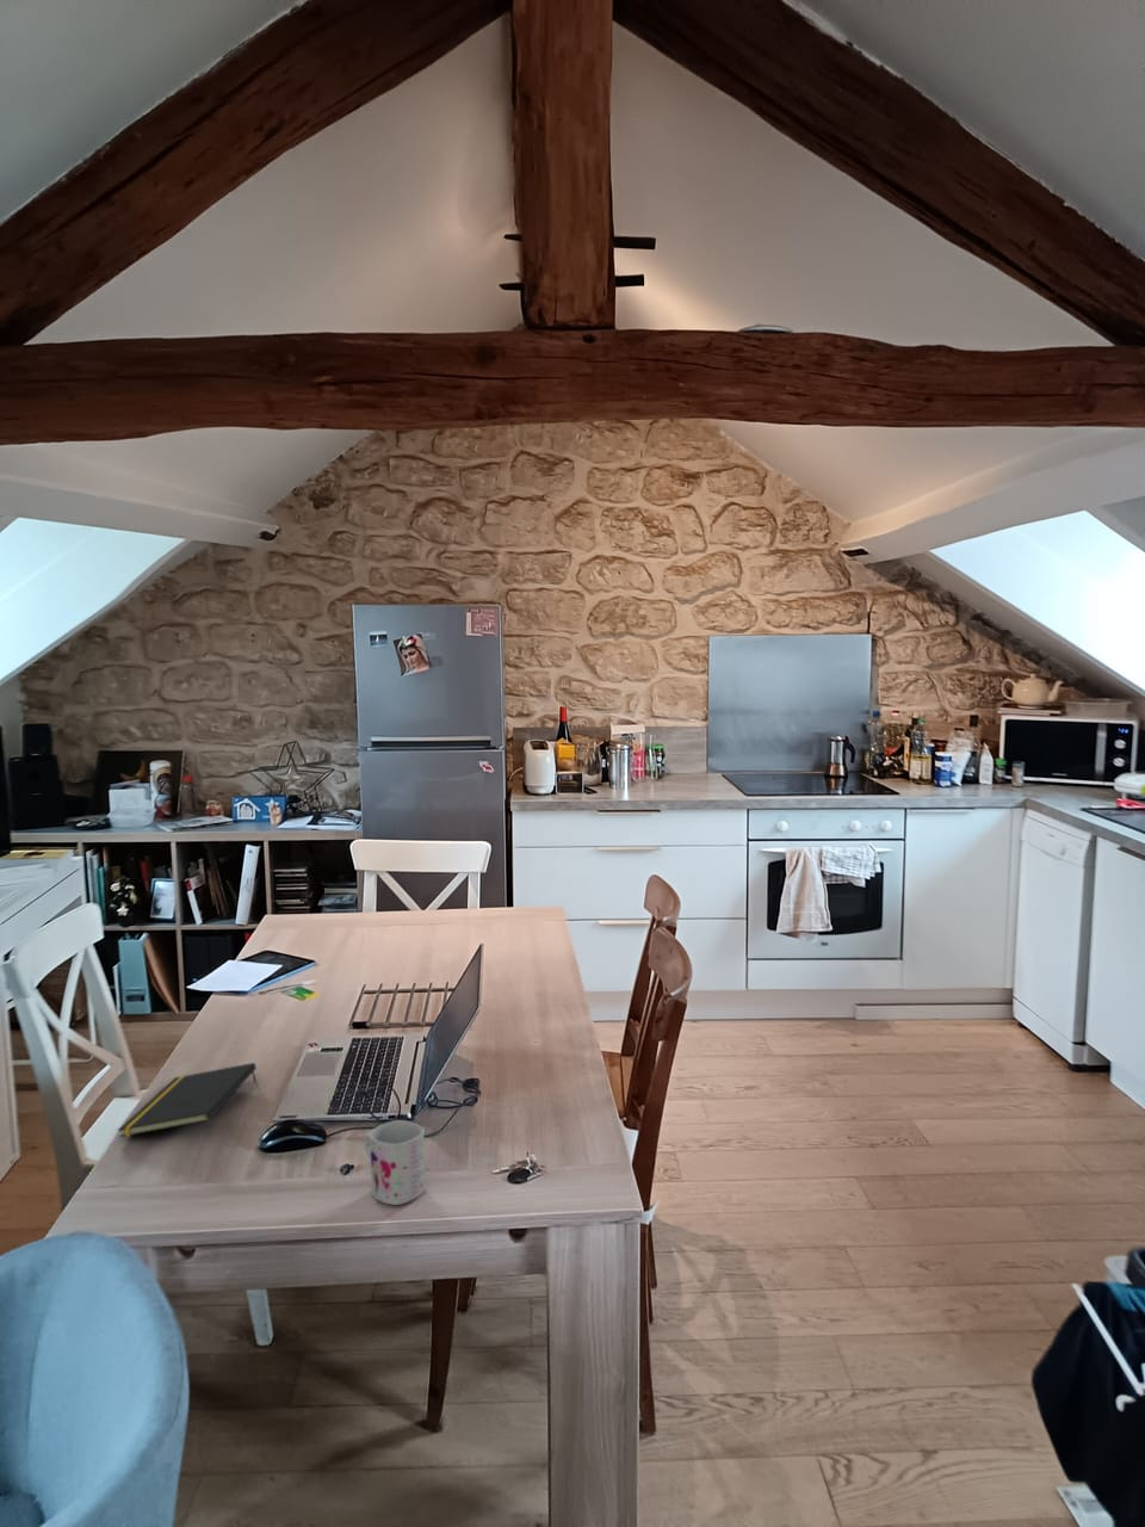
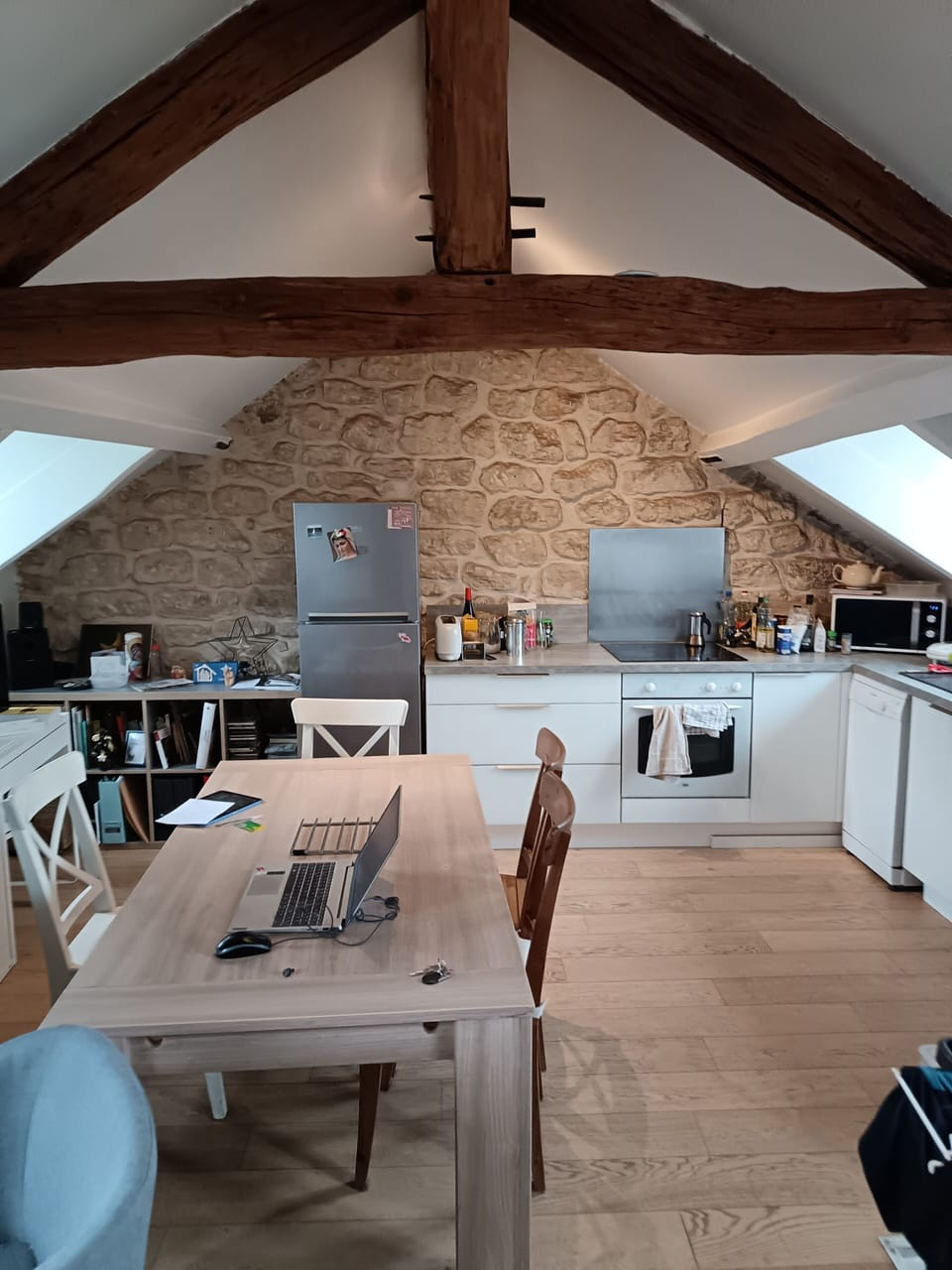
- notepad (190, 1098)
- mug (390, 1158)
